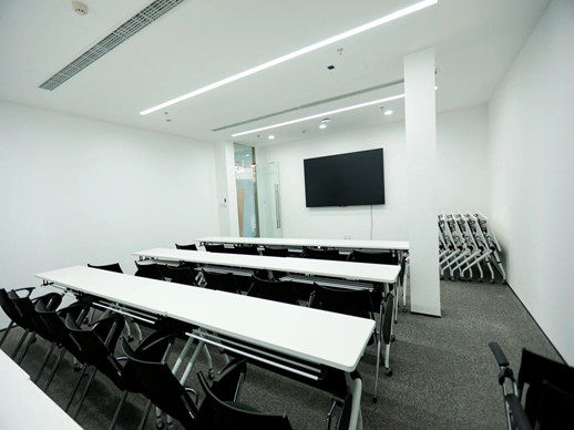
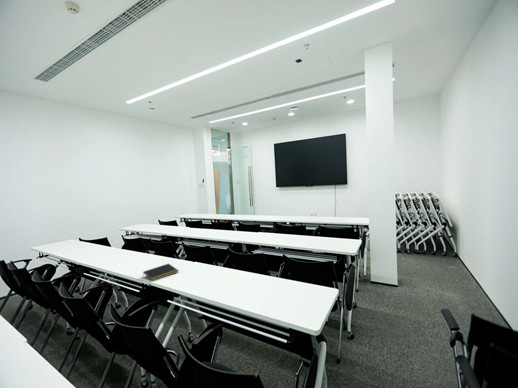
+ notepad (161, 271)
